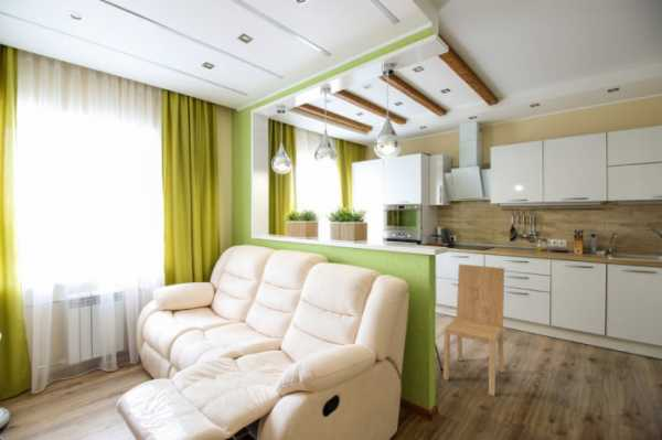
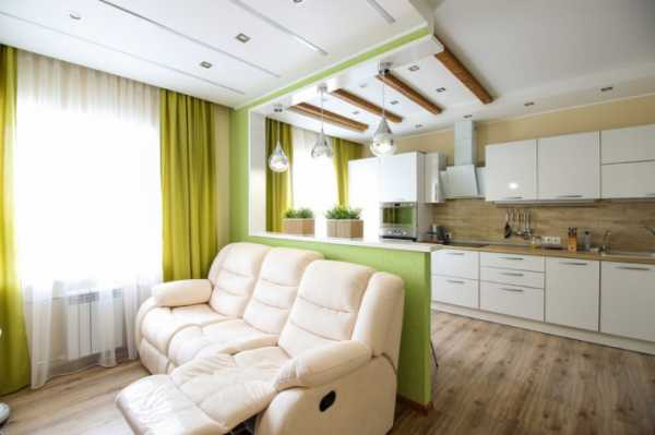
- dining chair (474, 321)
